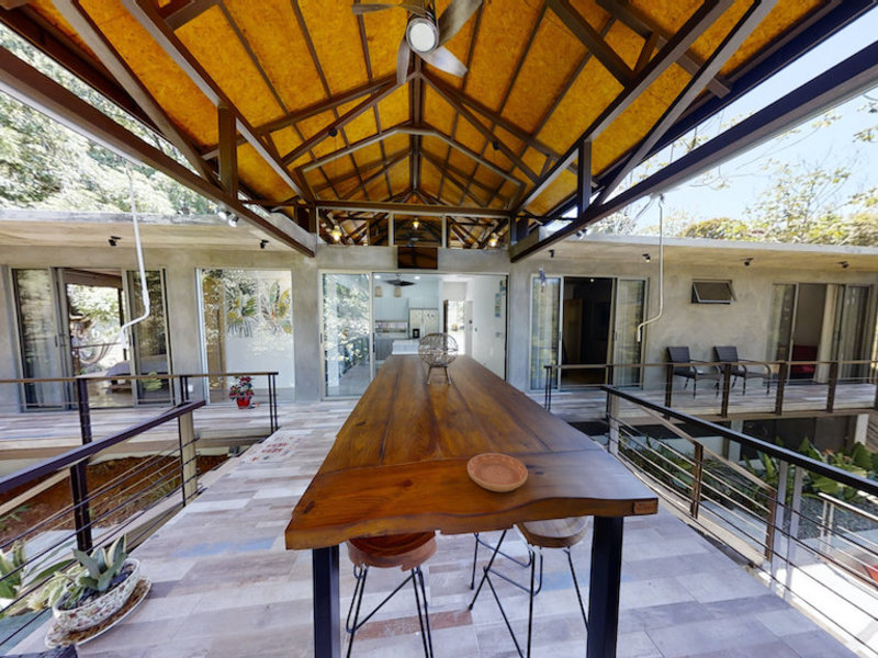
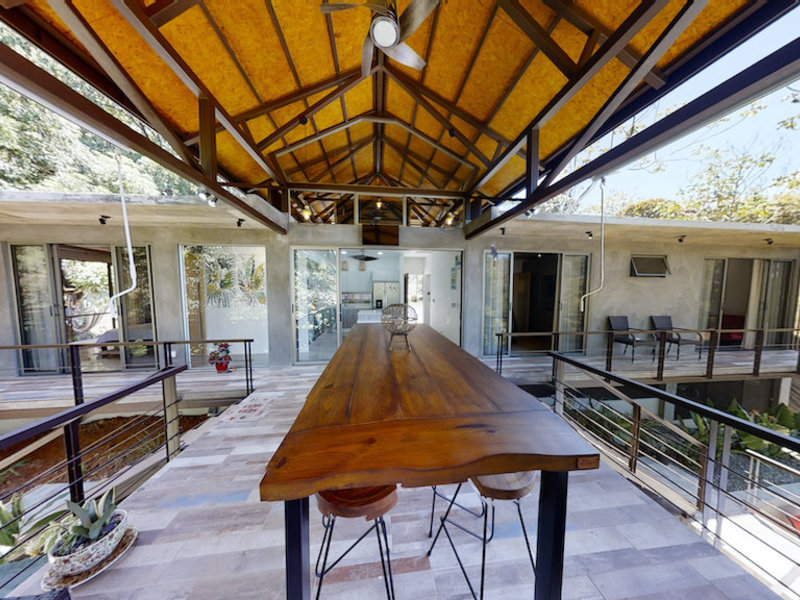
- saucer (496, 472)
